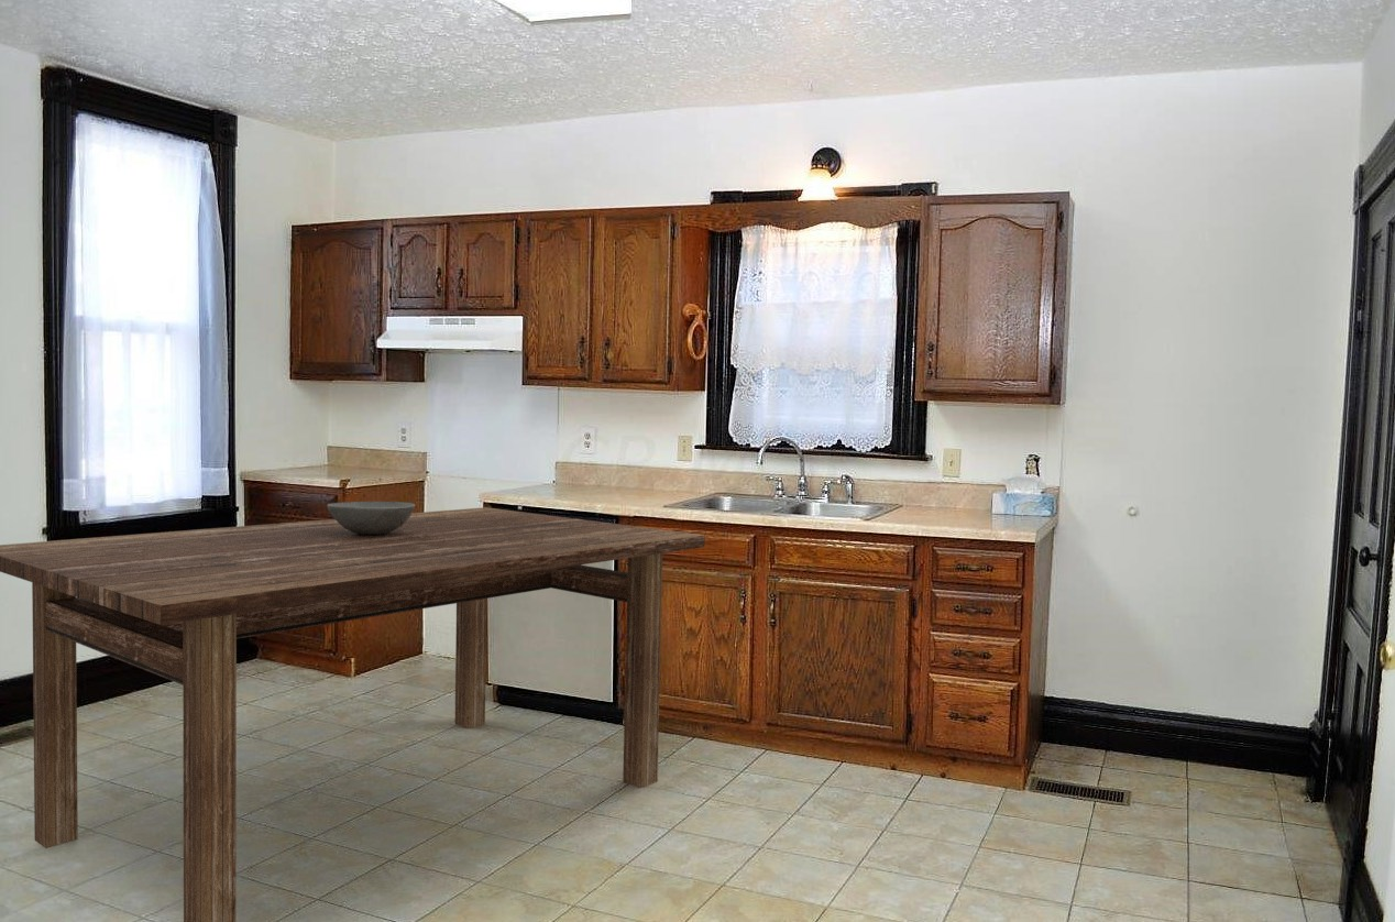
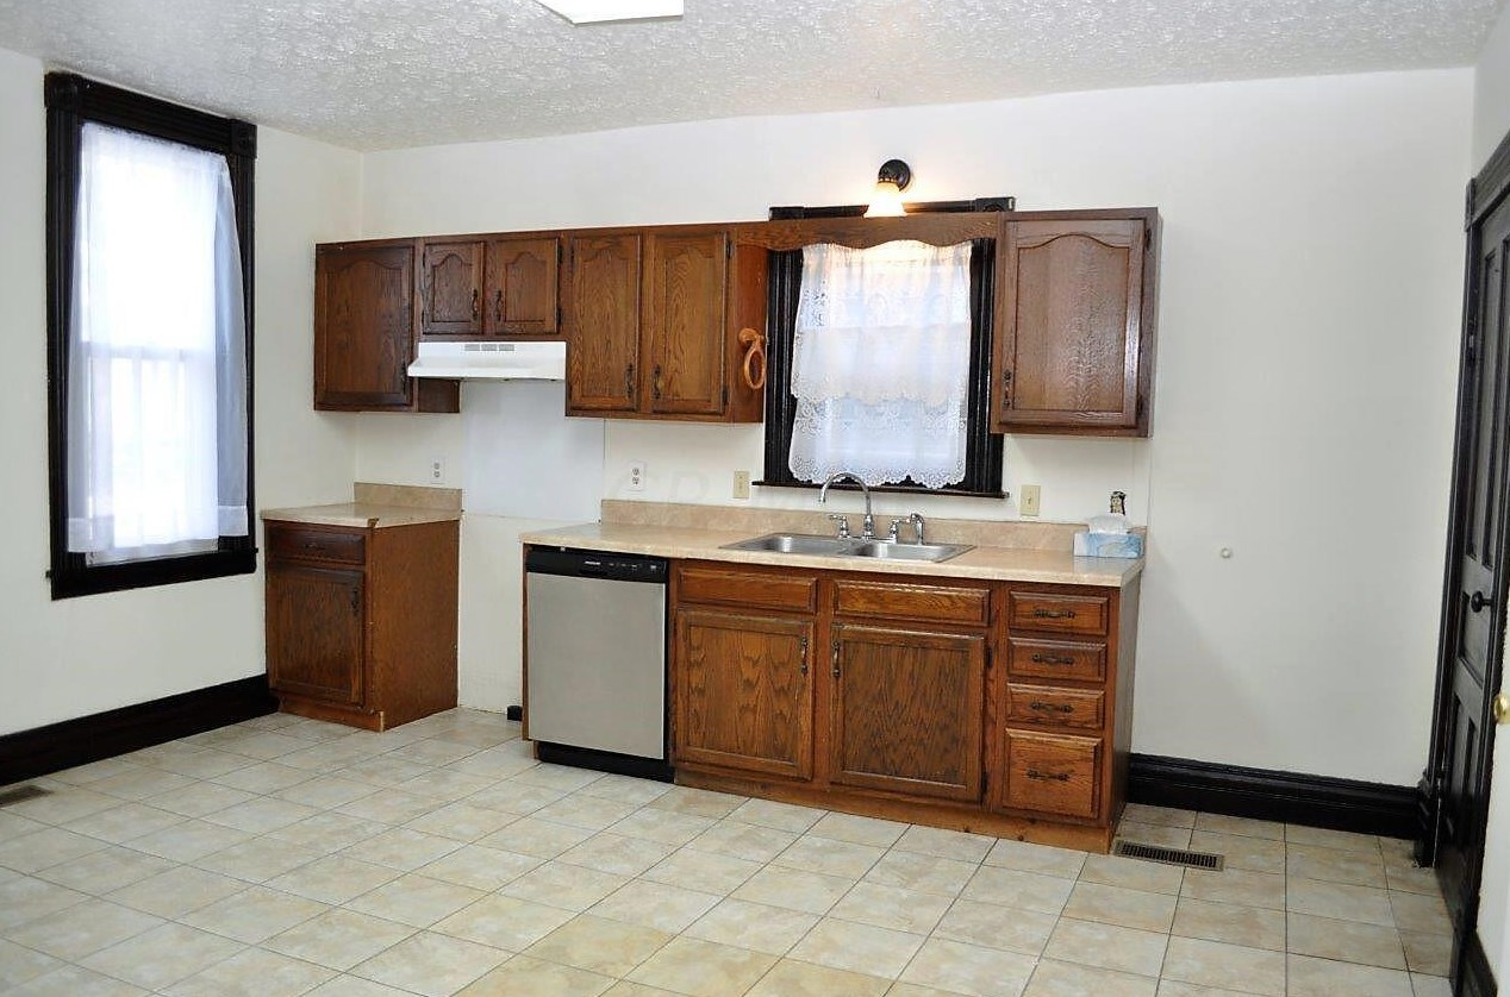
- bowl (372, 517)
- dining table (365, 617)
